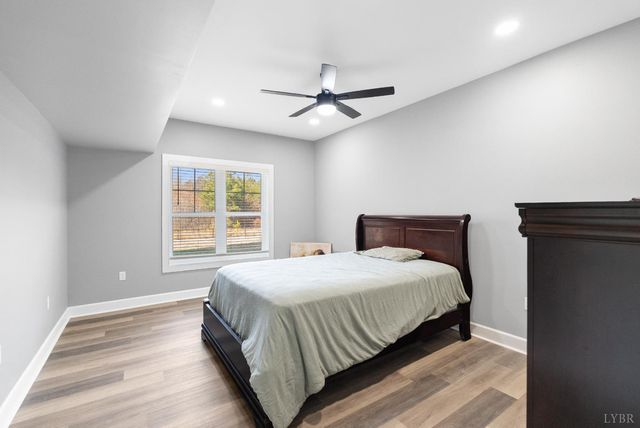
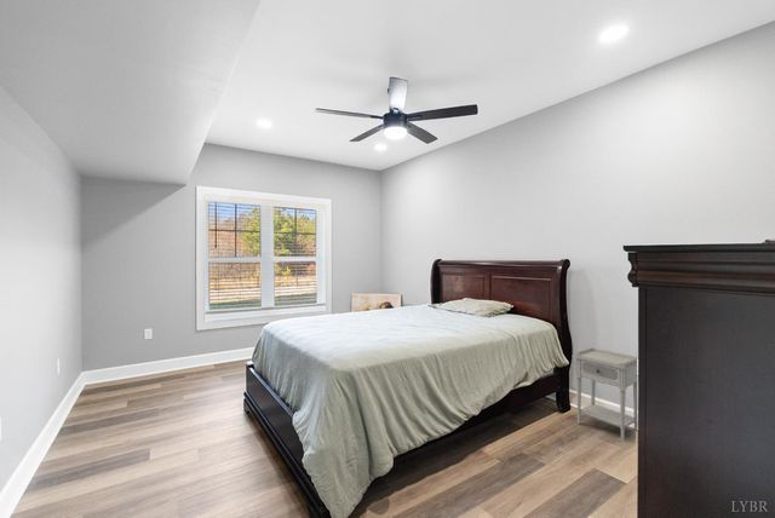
+ nightstand (609, 384)
